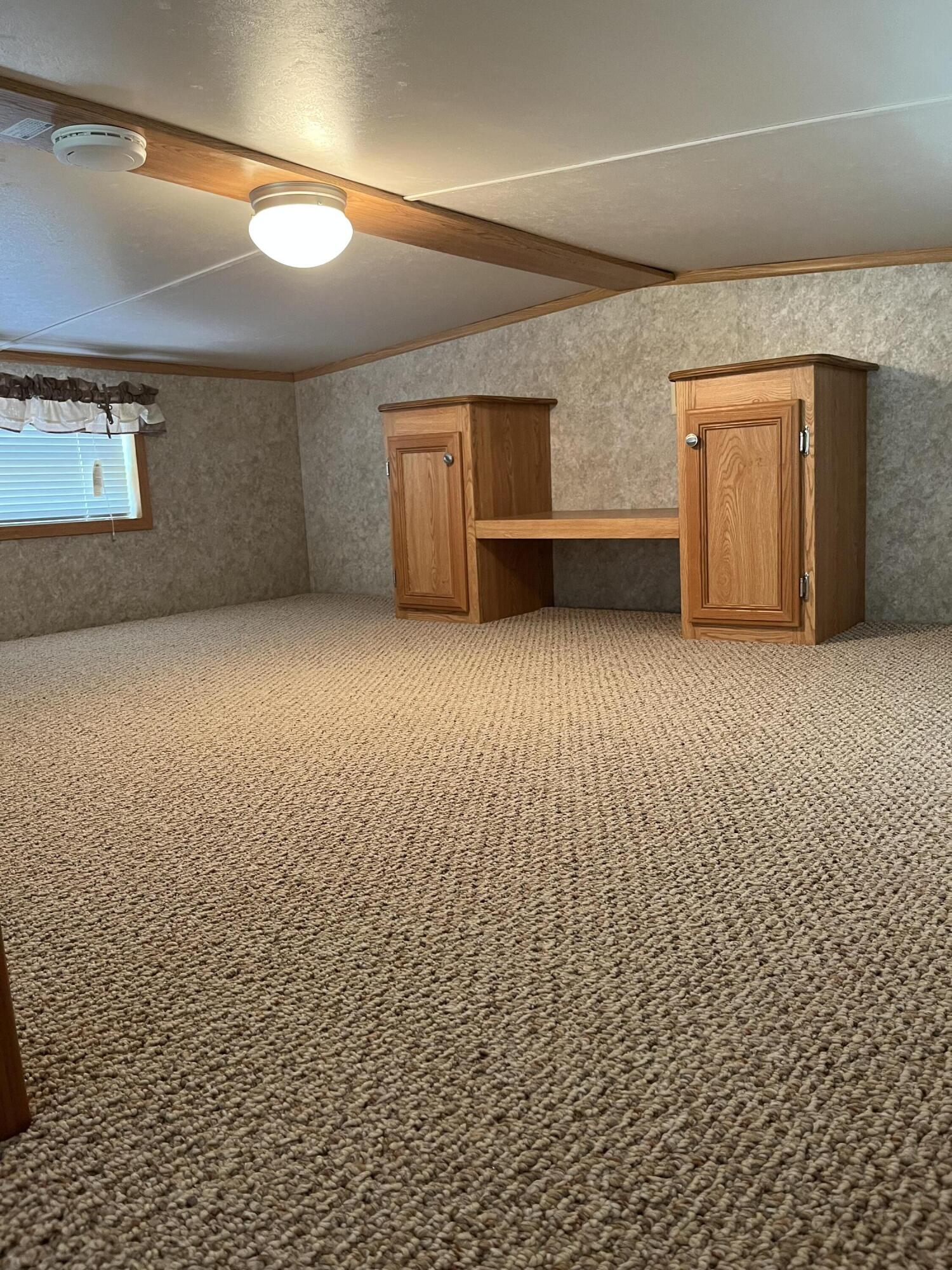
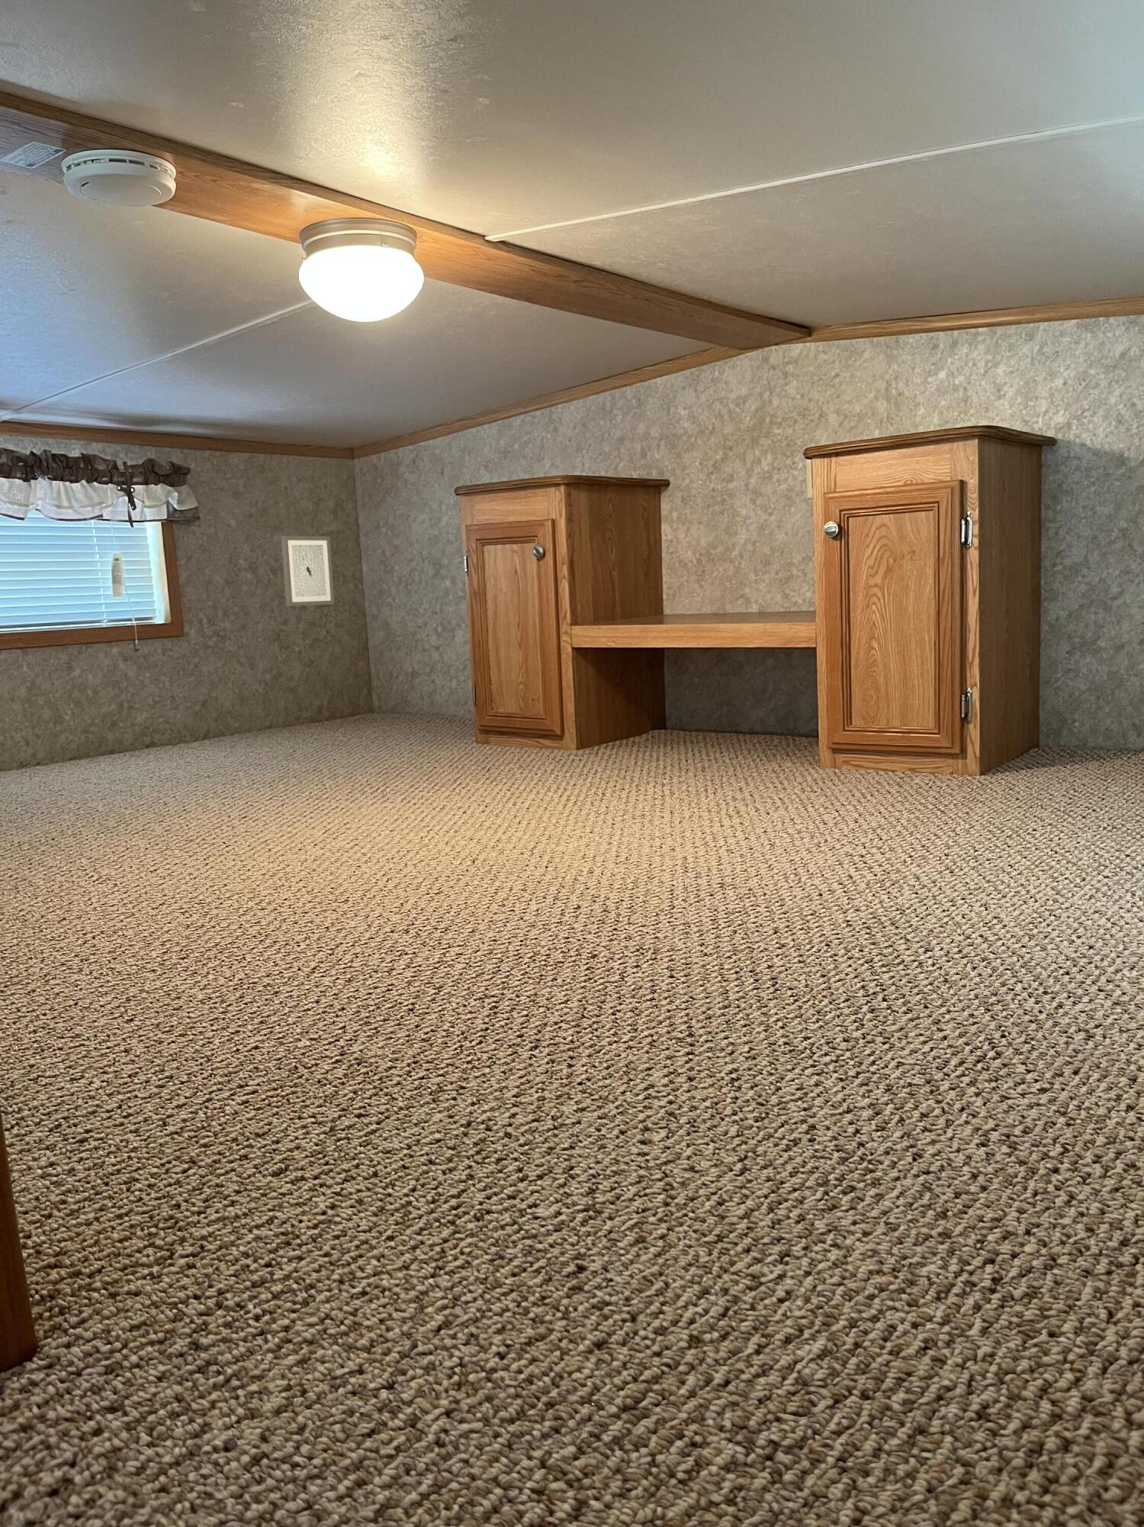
+ wall art (308, 570)
